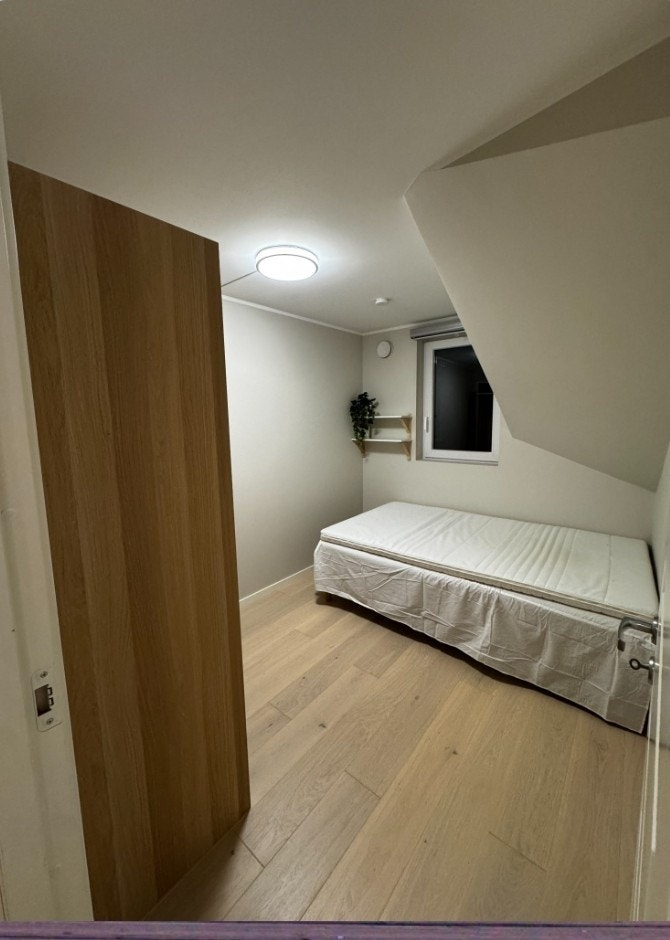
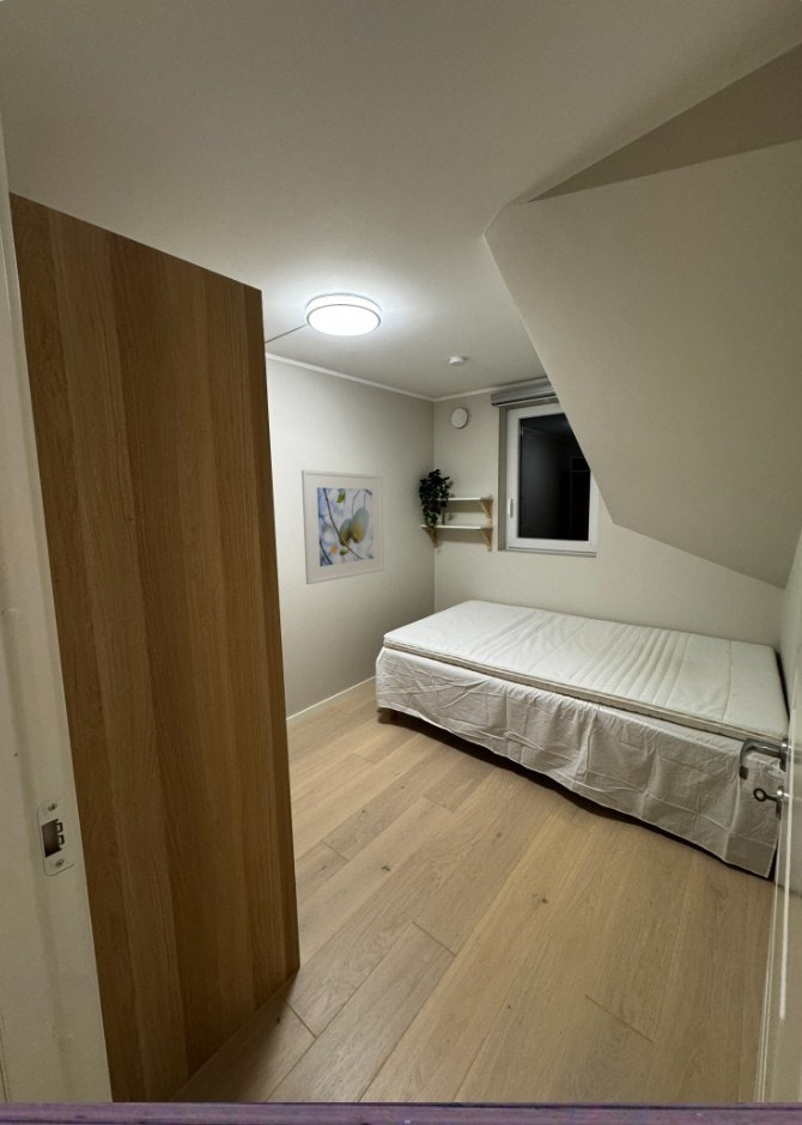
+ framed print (347, 525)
